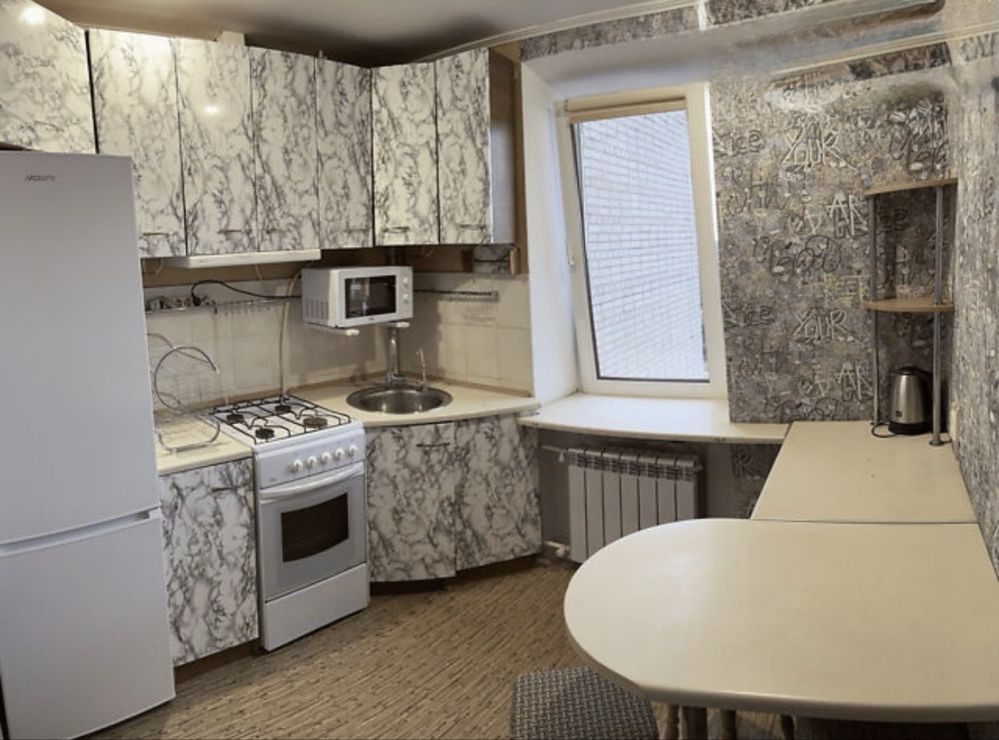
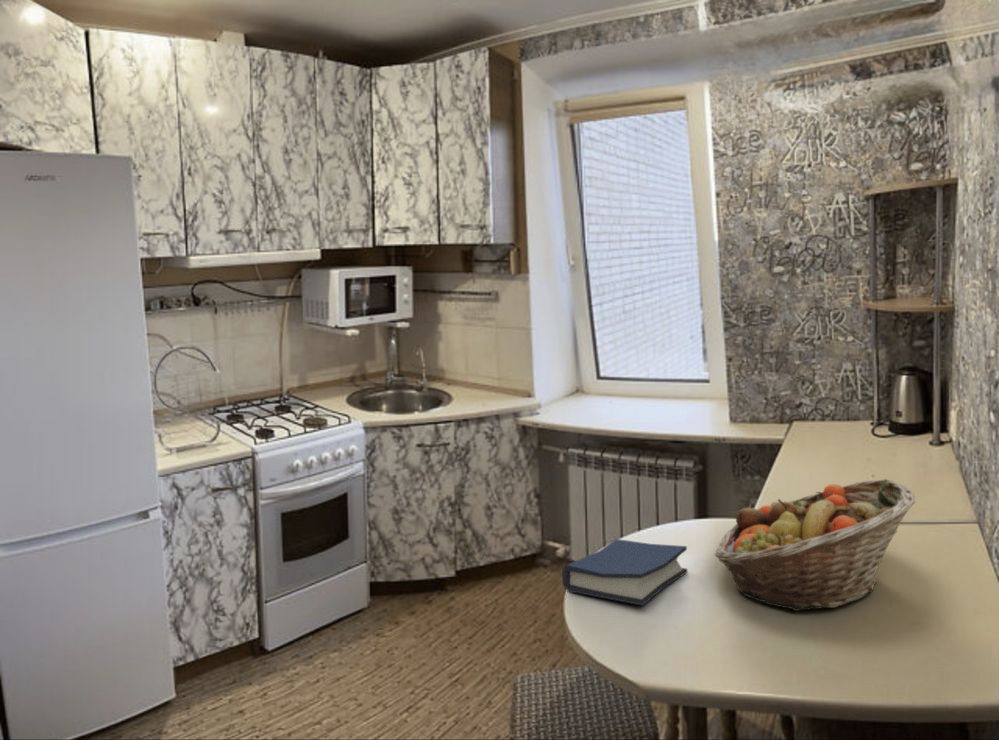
+ hardback book (625, 566)
+ fruit basket (812, 536)
